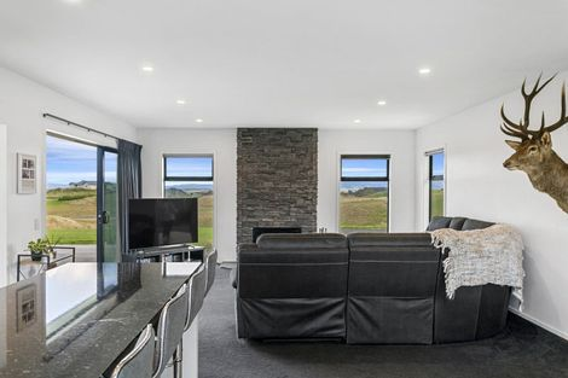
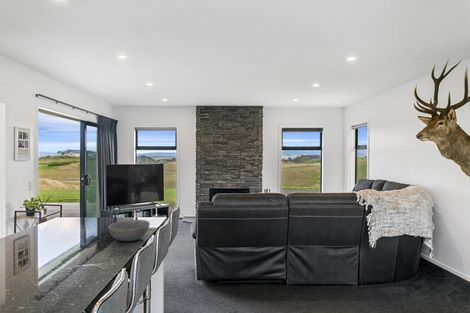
+ bowl (129, 231)
